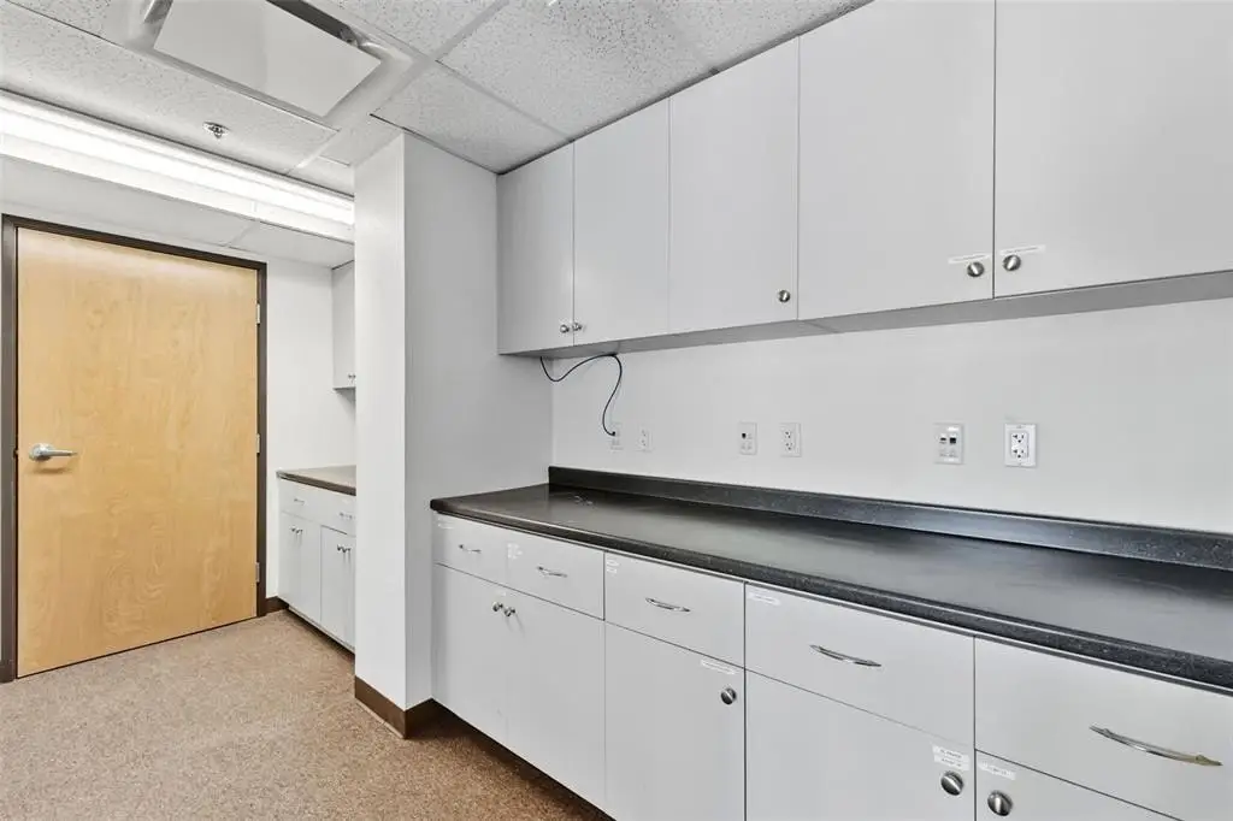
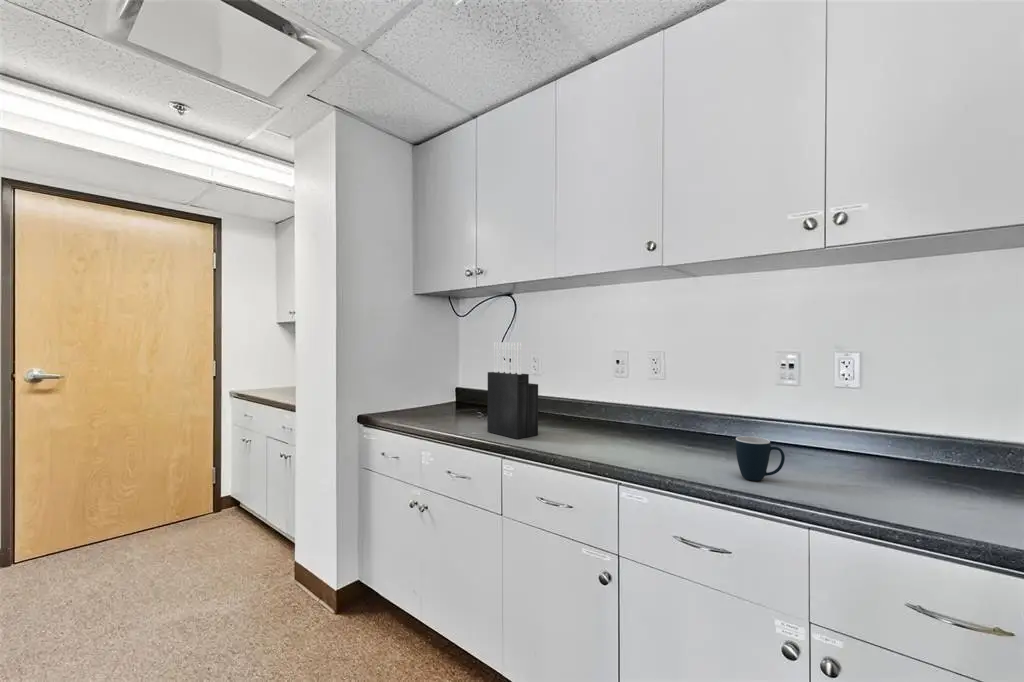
+ mug (759, 459)
+ knife block (514, 387)
